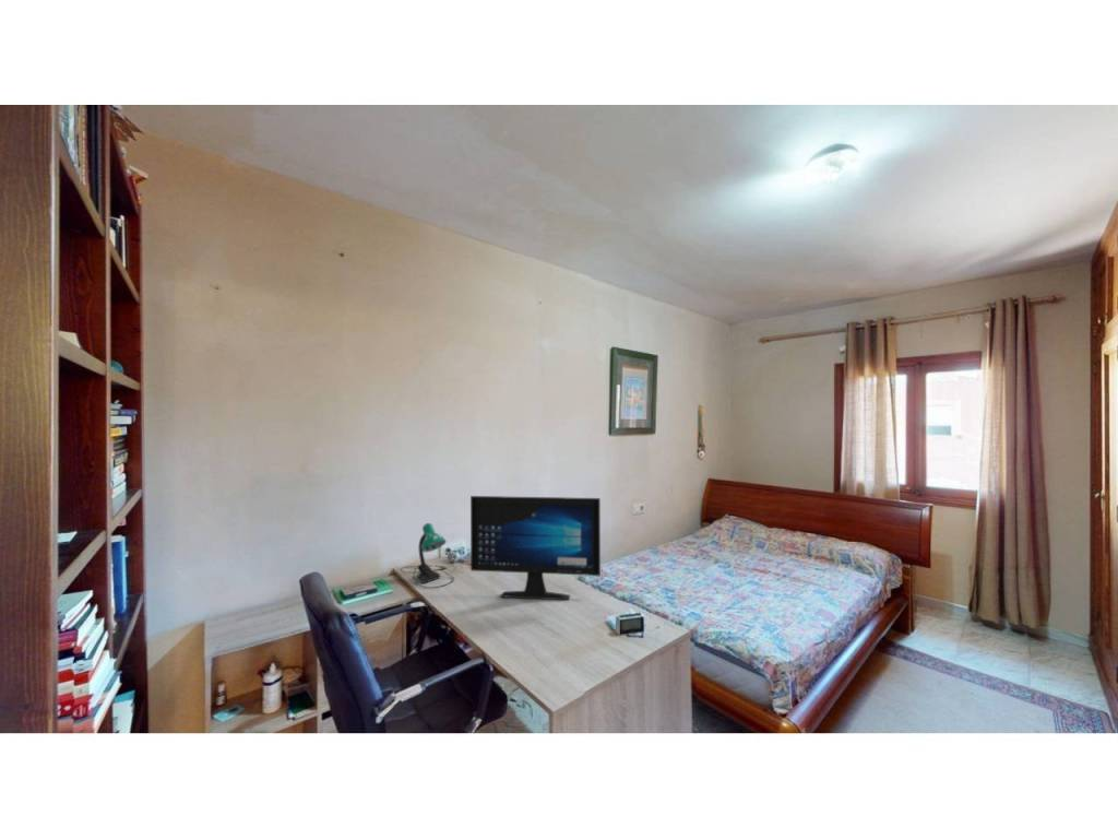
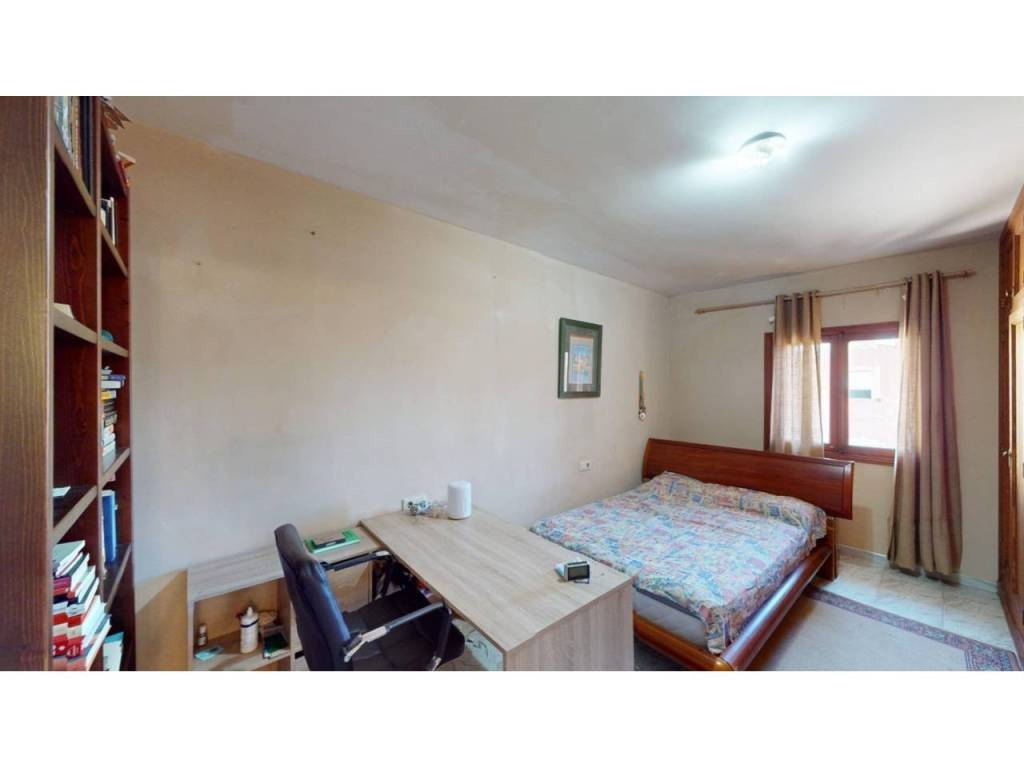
- desk lamp (429, 546)
- computer monitor (536, 543)
